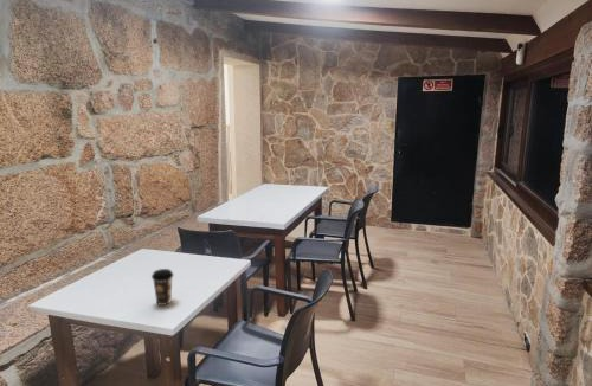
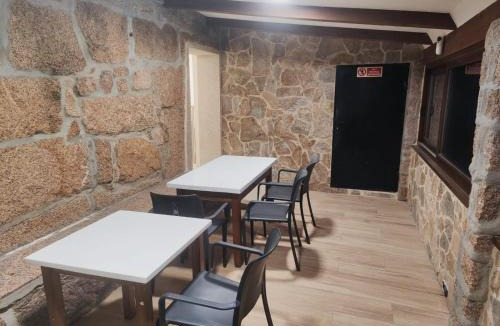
- coffee cup (162, 287)
